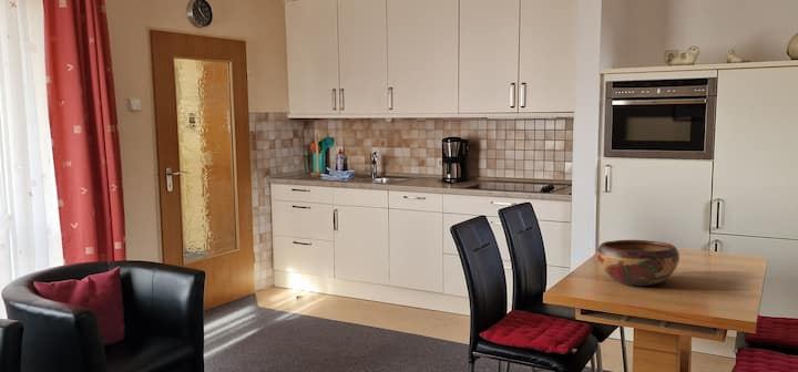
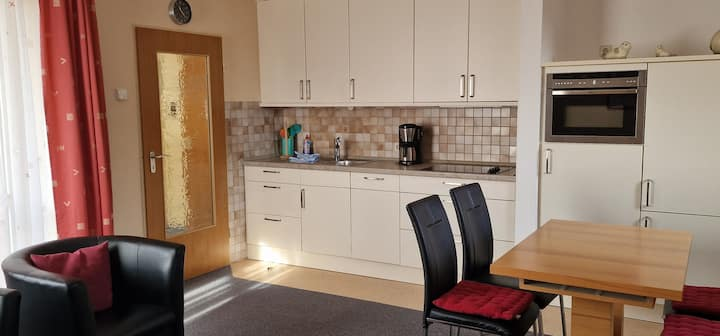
- decorative bowl (636, 262)
